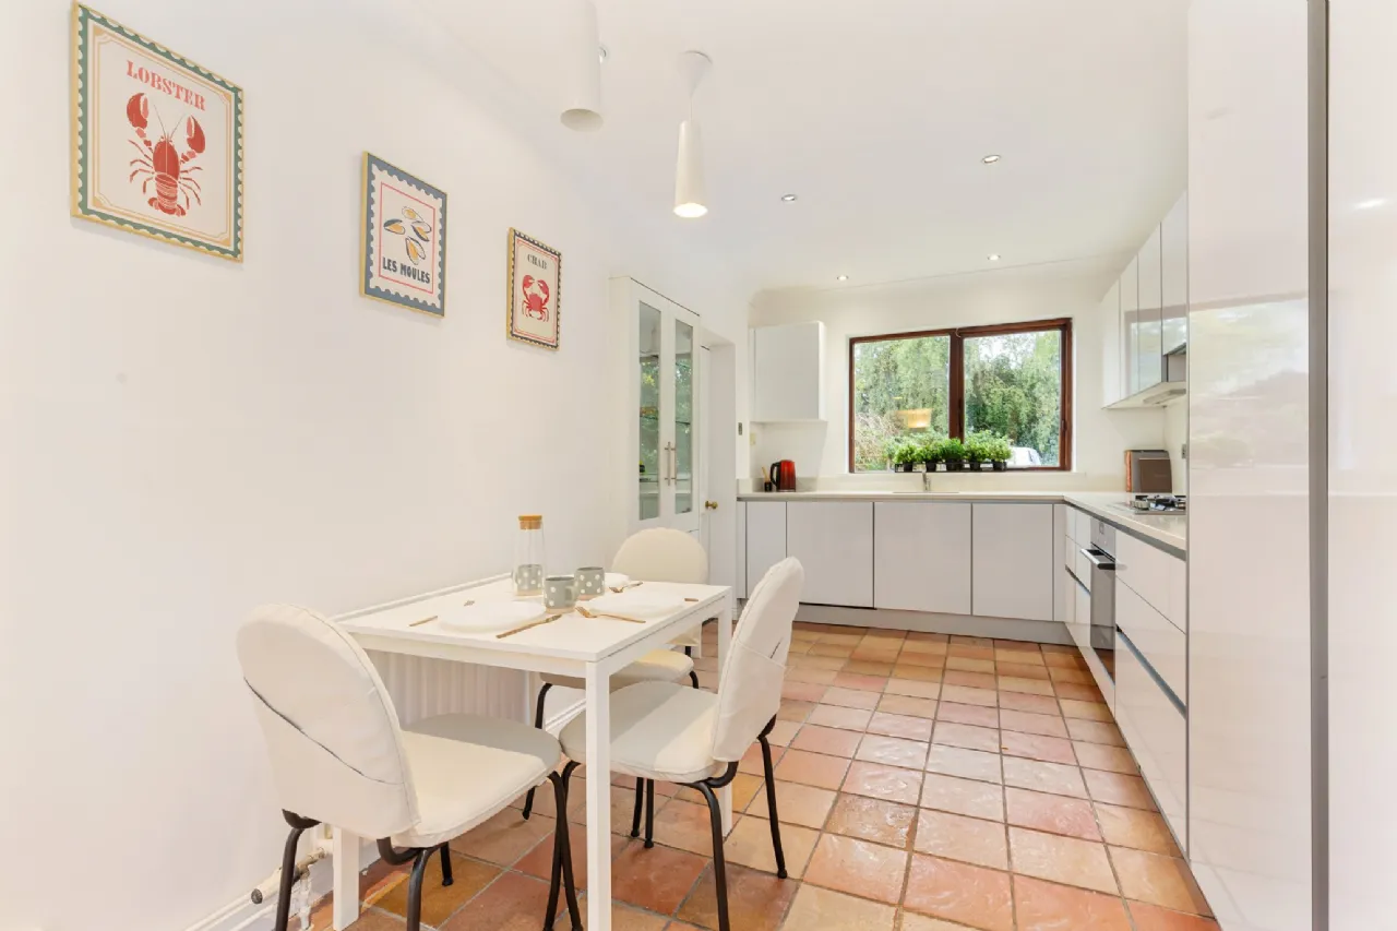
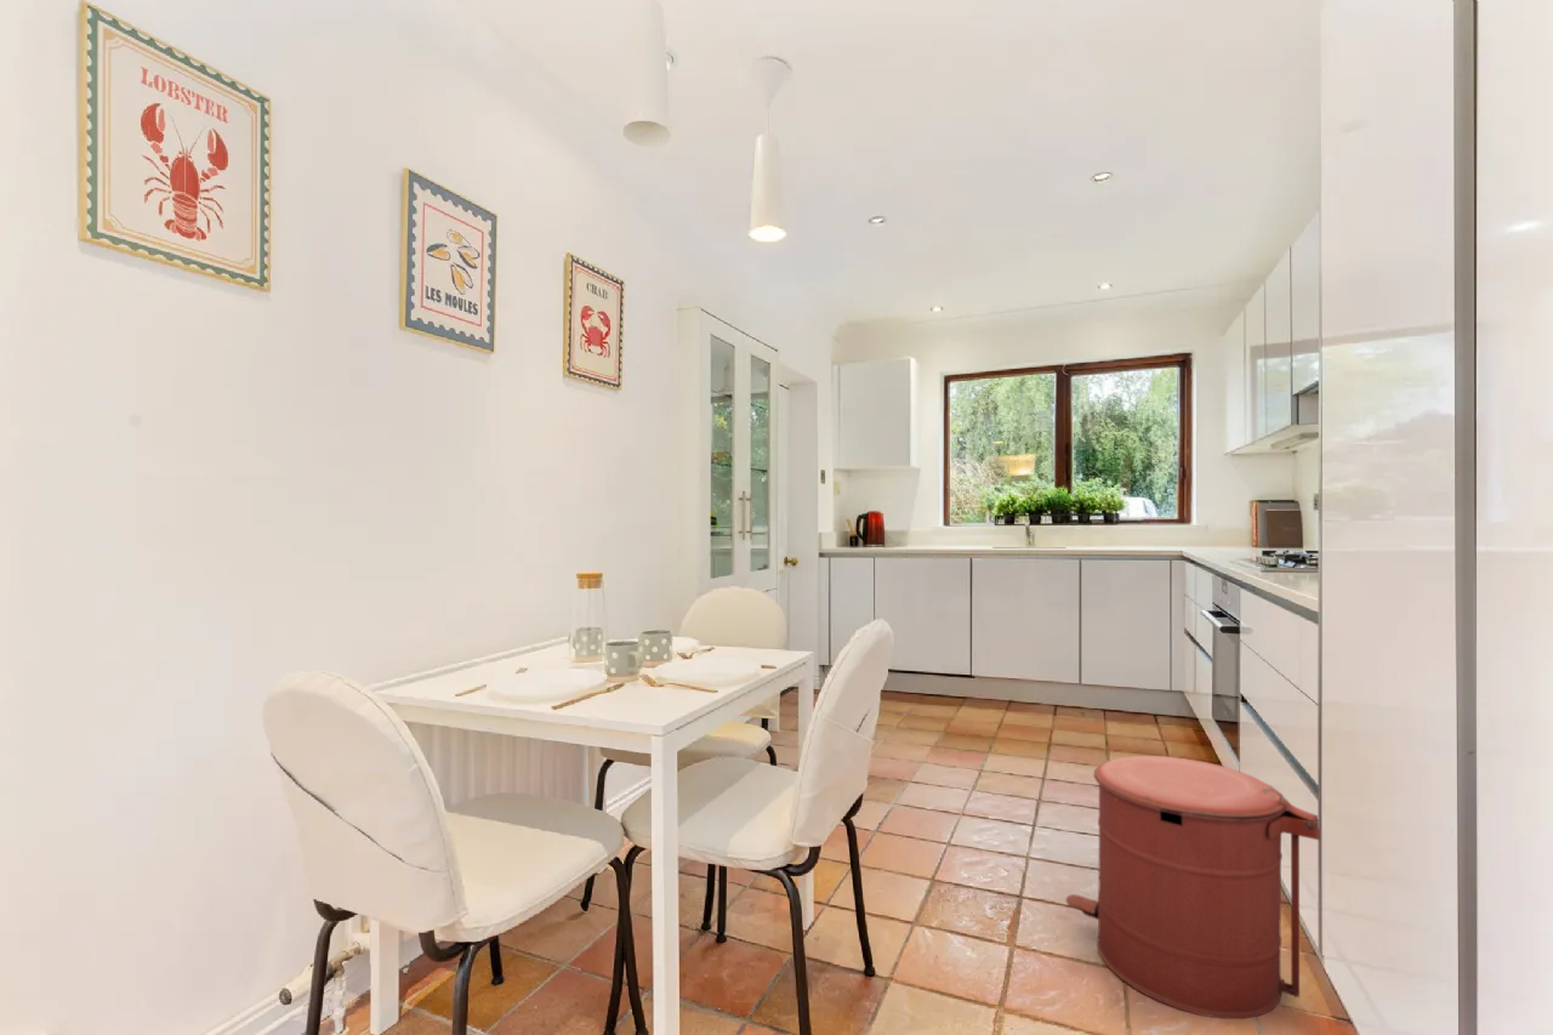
+ trash can (1182, 870)
